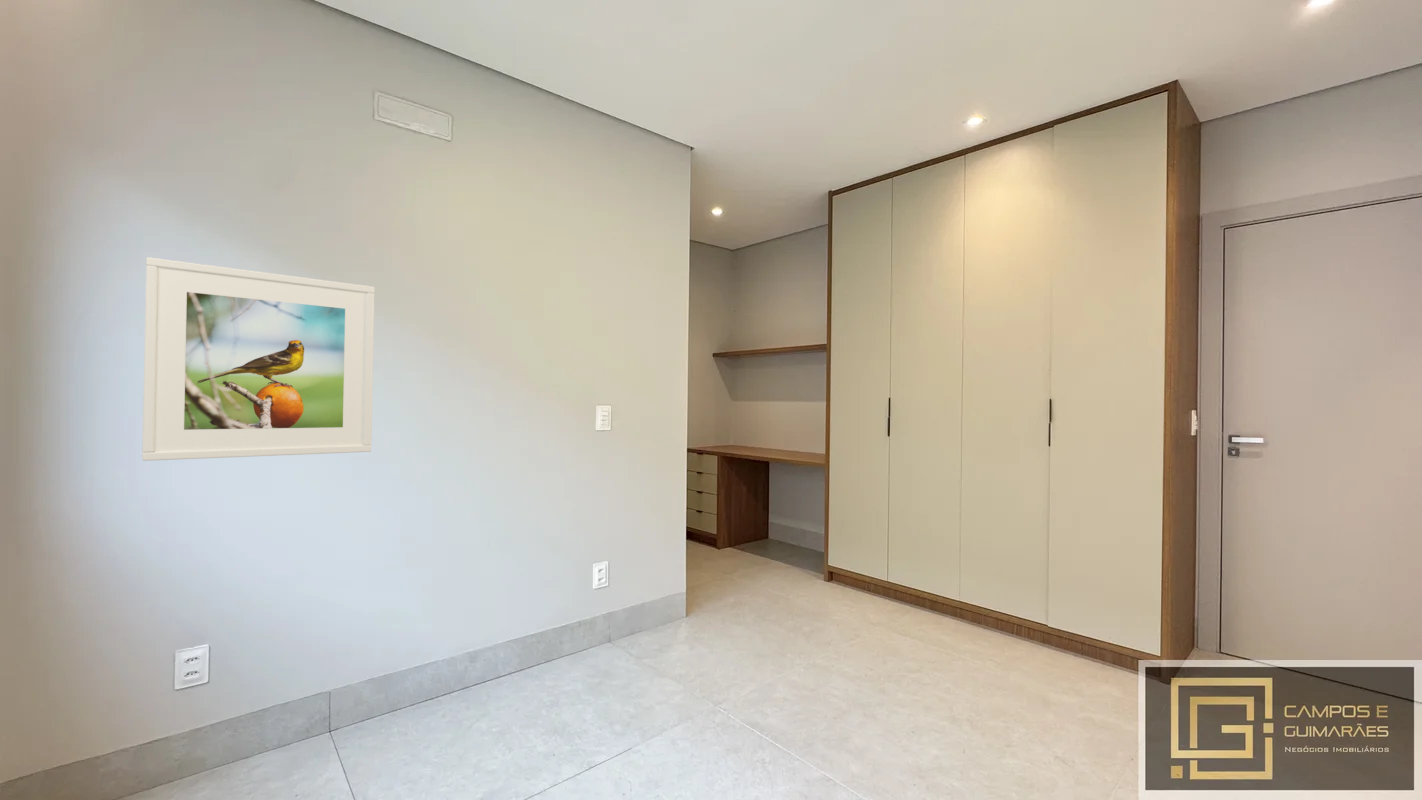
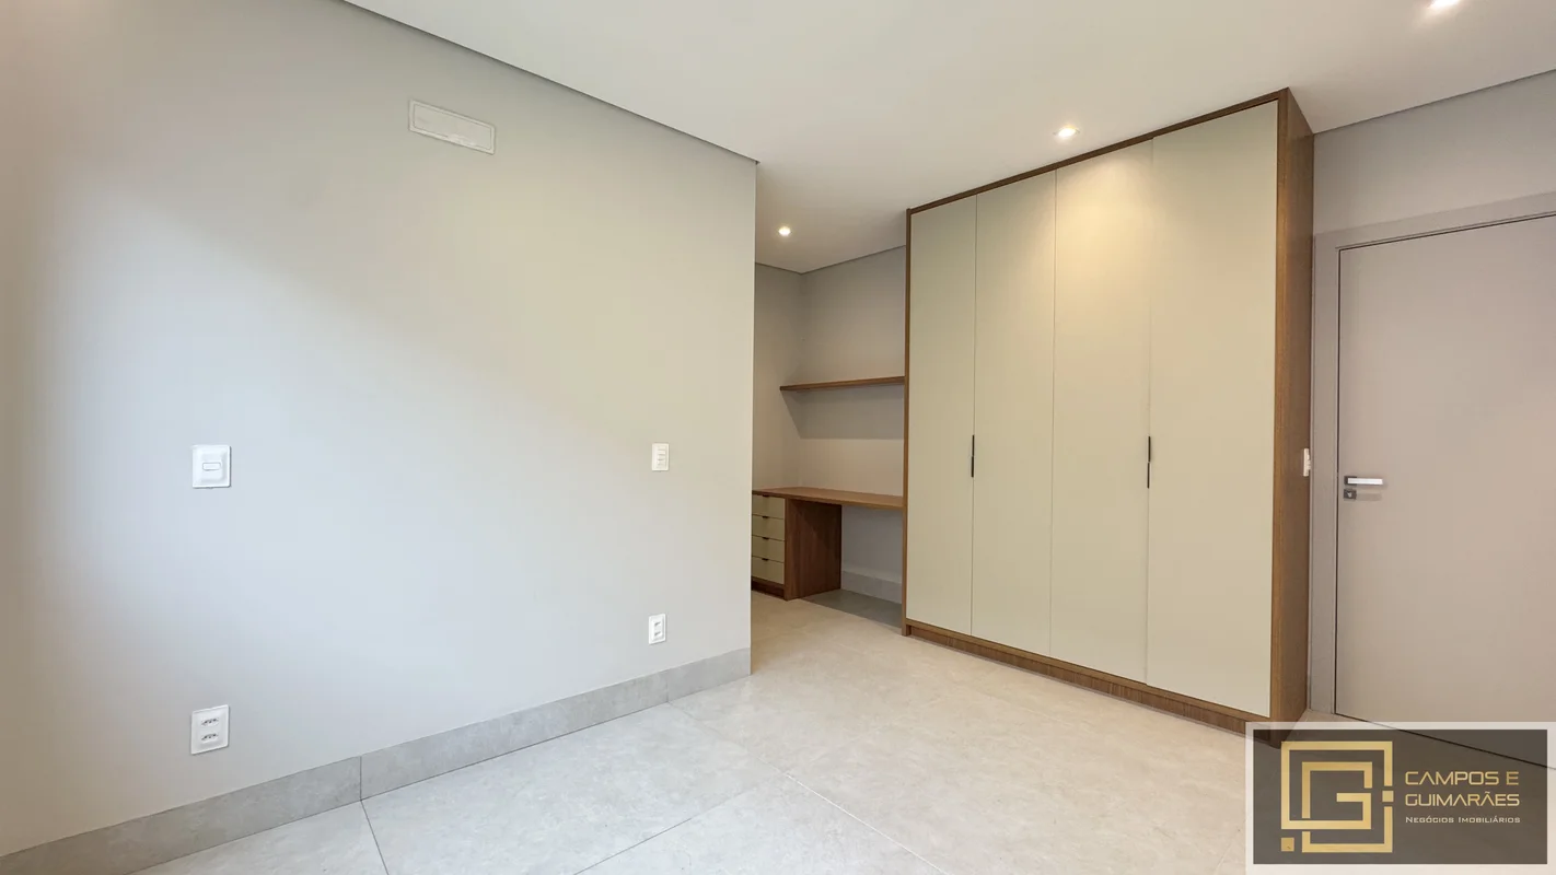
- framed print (270, 364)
